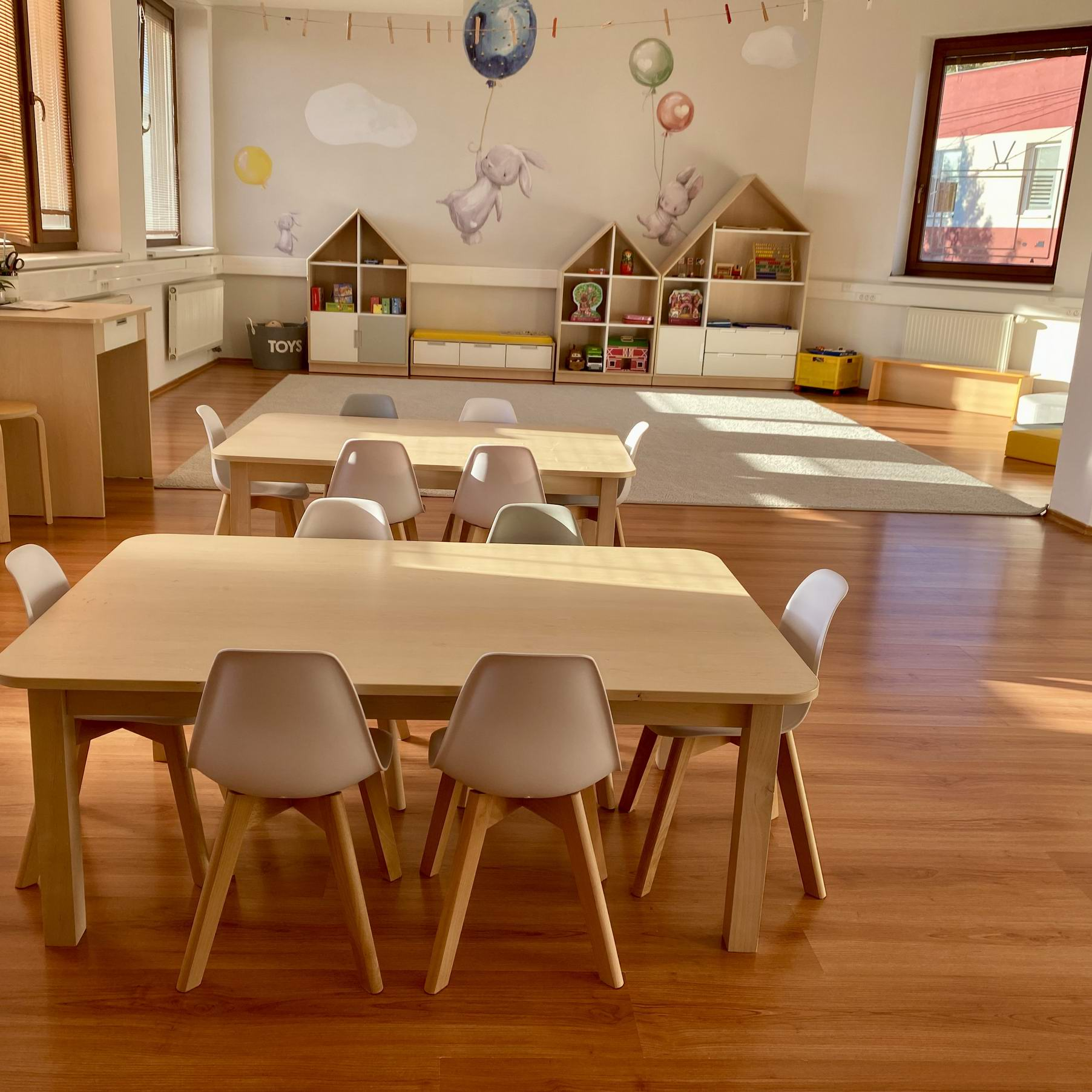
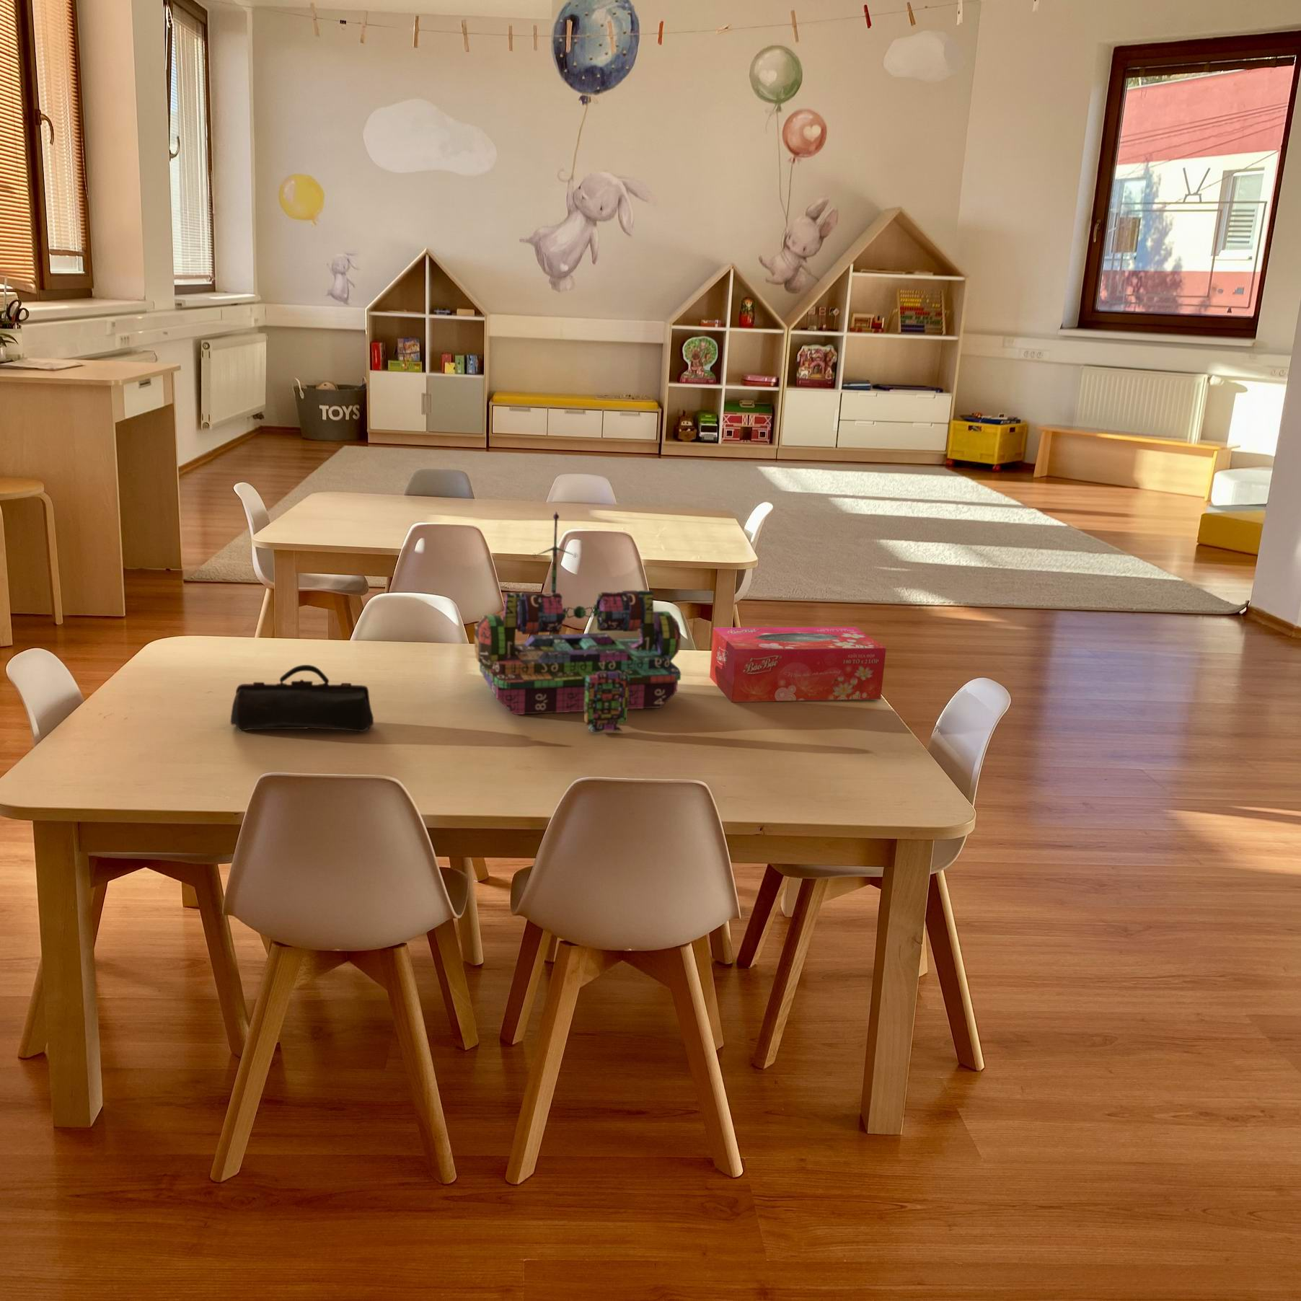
+ tissue box (796, 662)
+ board game (579, 615)
+ pencil case (303, 696)
